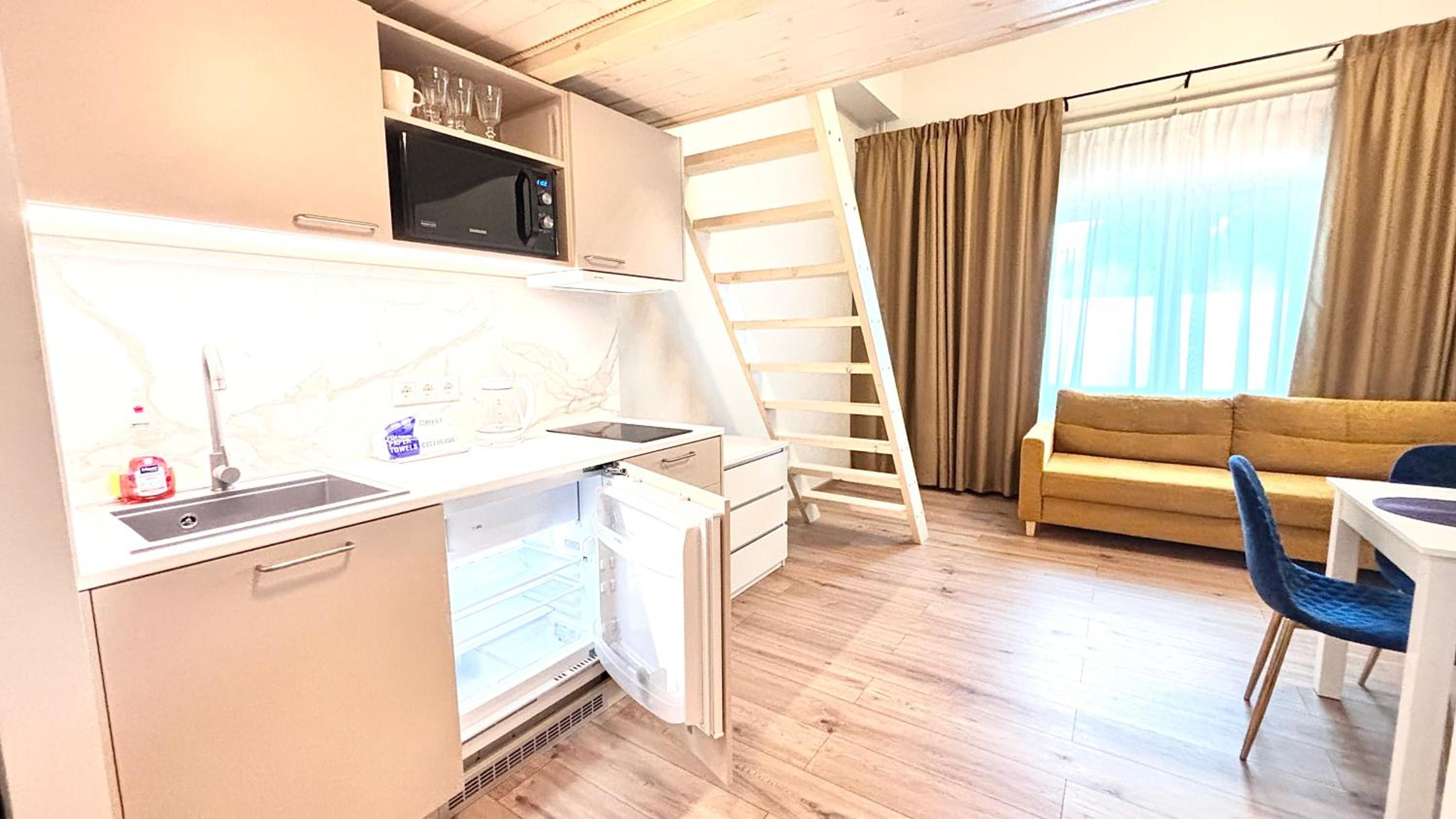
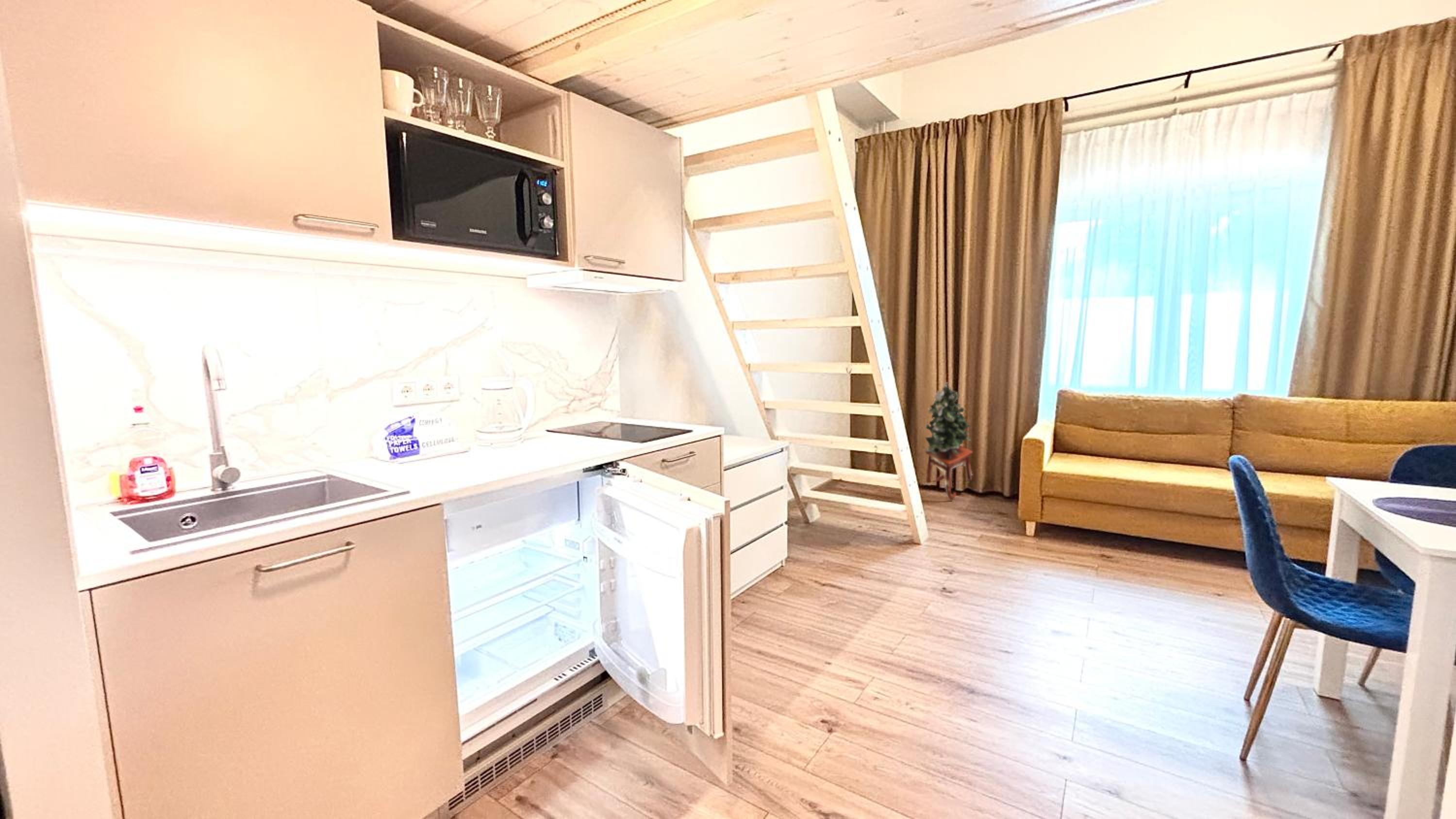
+ potted plant (947, 441)
